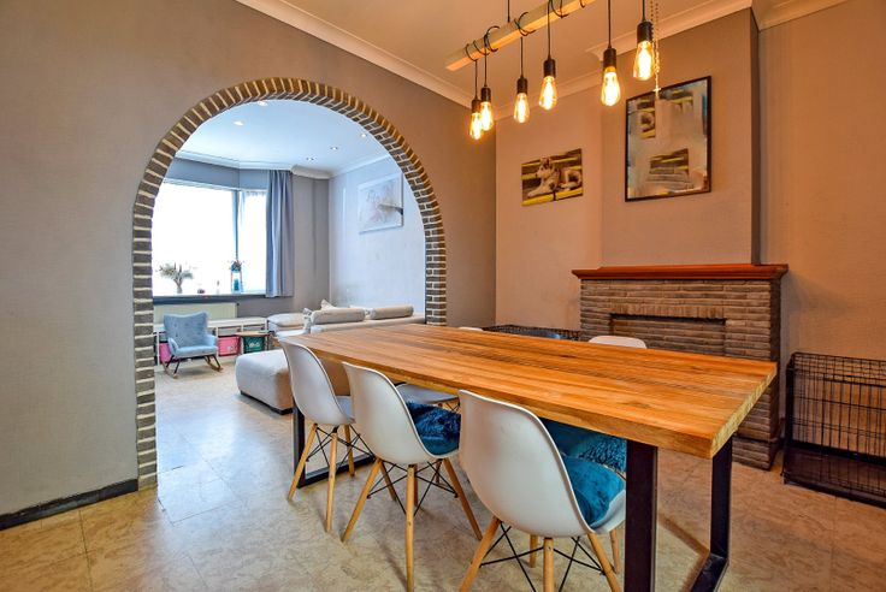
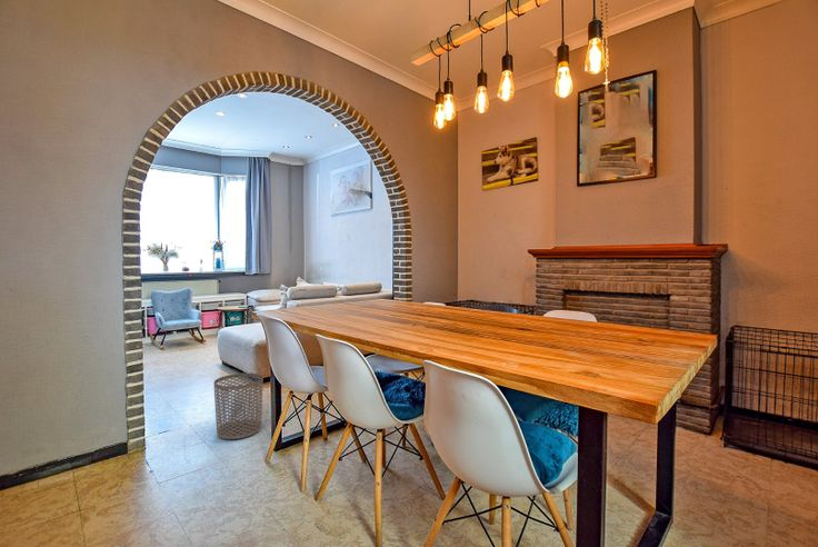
+ waste bin (239, 405)
